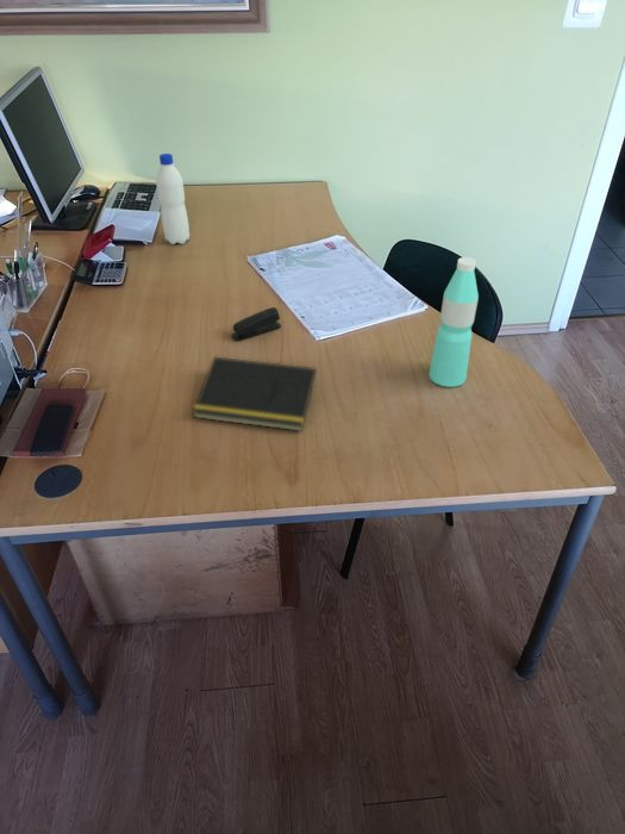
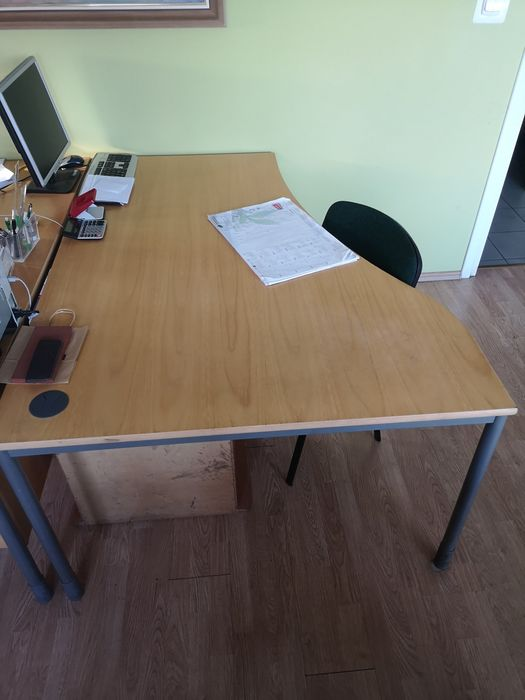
- water bottle (456, 322)
- stapler (256, 323)
- notepad (255, 392)
- water bottle (171, 199)
